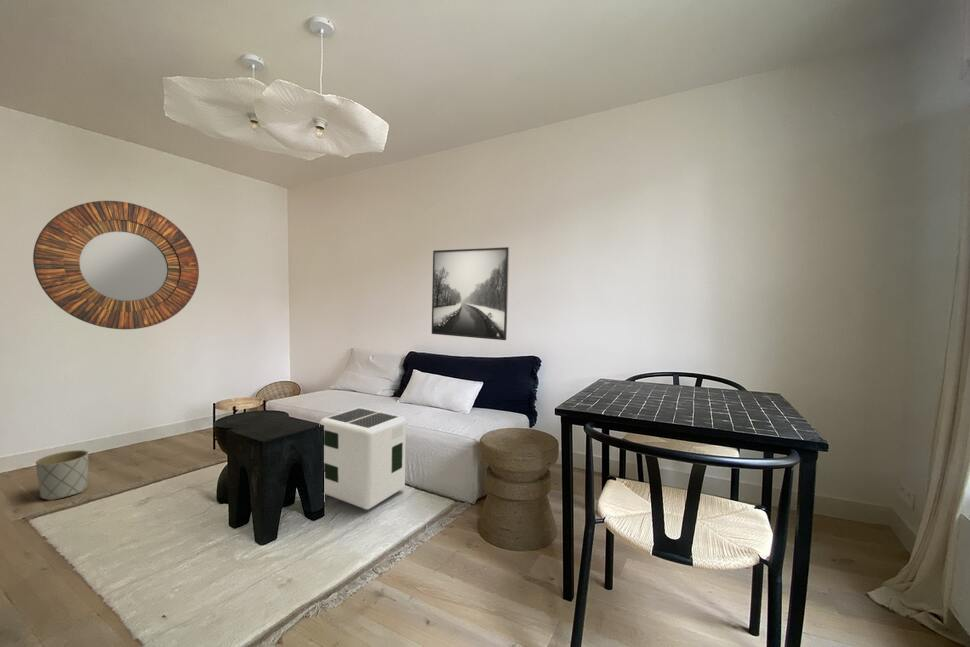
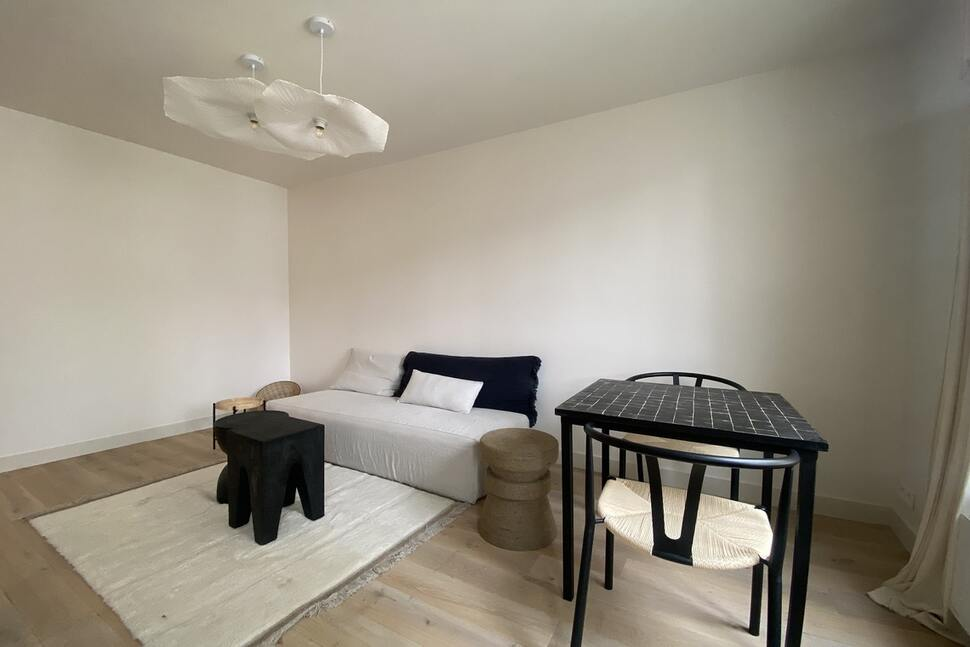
- air purifier (363, 455)
- home mirror (127, 266)
- planter (63, 475)
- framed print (468, 293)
